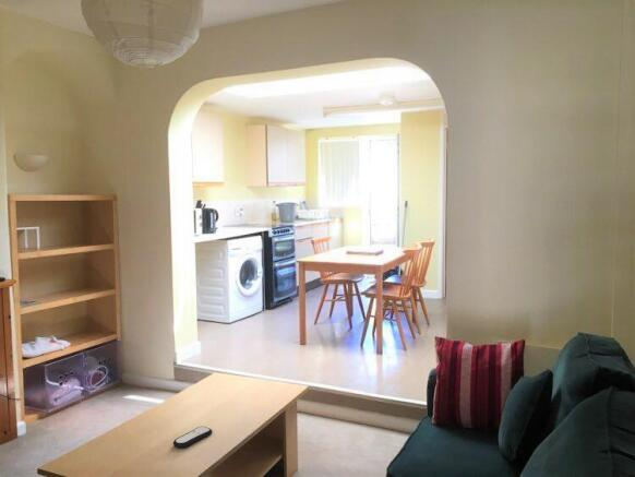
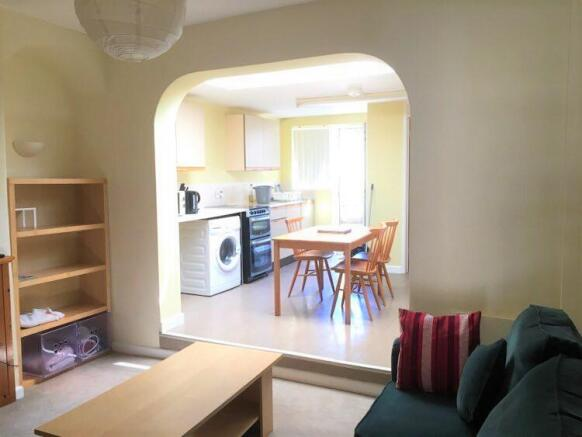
- remote control (192, 437)
